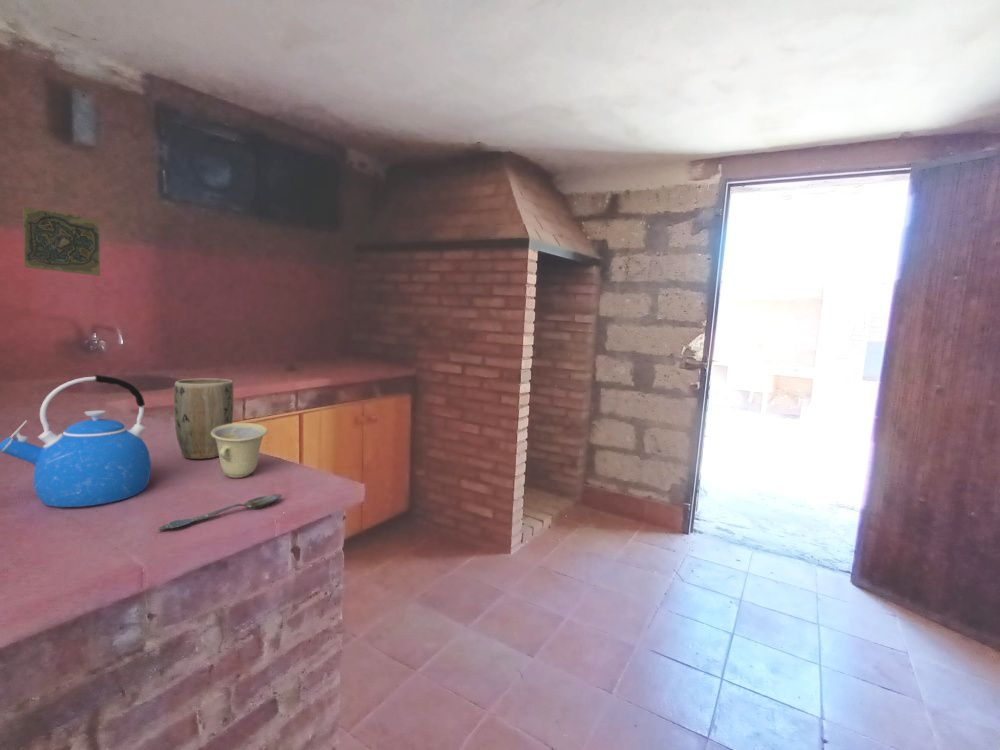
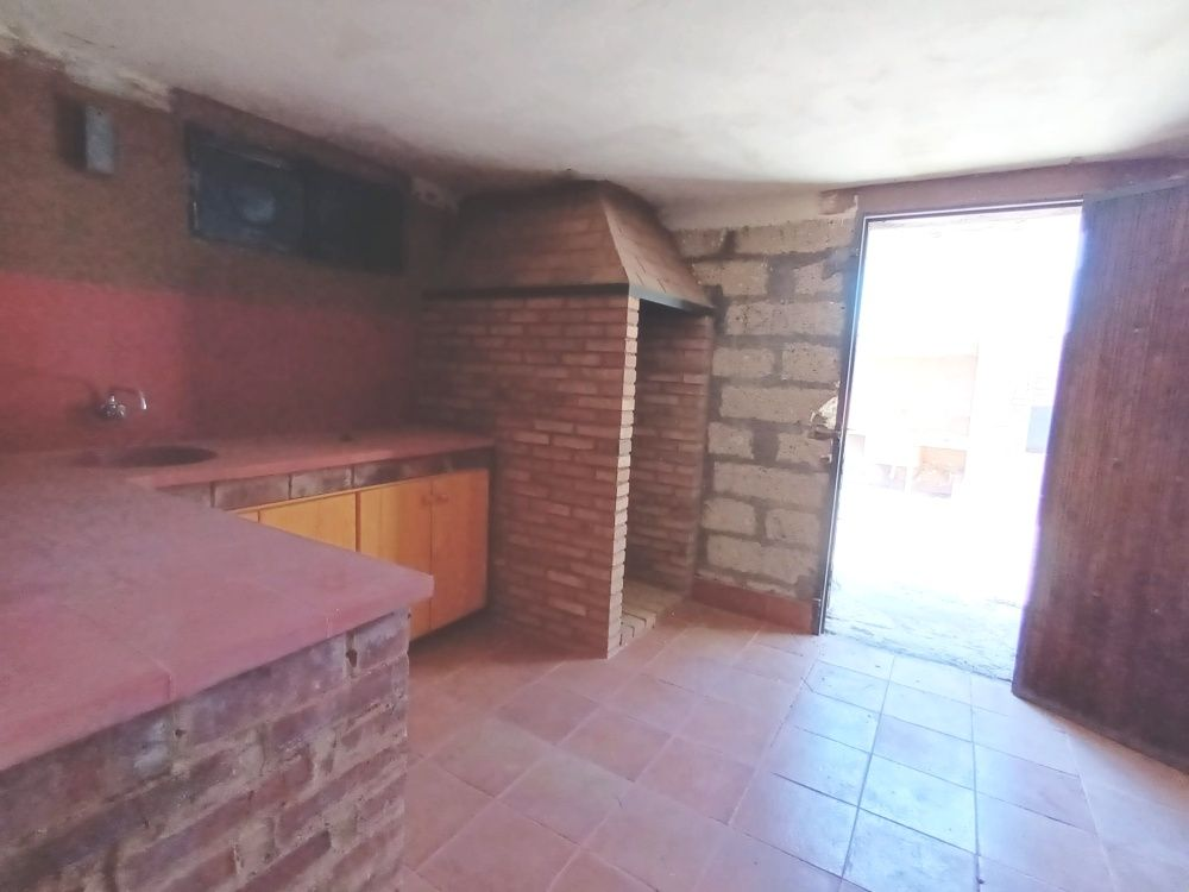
- plant pot (204, 417)
- kettle (80, 436)
- decorative tile (63, 242)
- cup (239, 451)
- spoon (224, 510)
